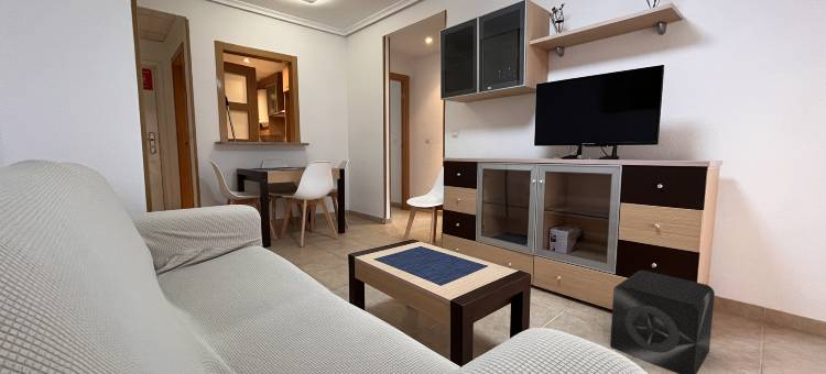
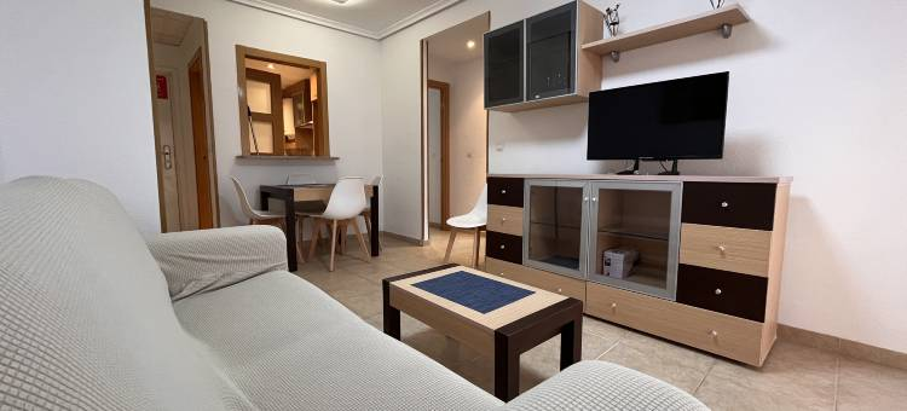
- speaker (661, 317)
